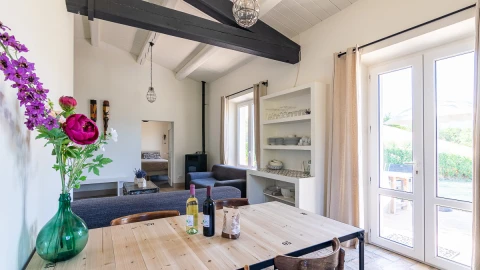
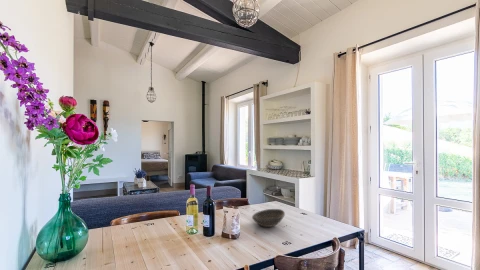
+ bowl (268, 218)
